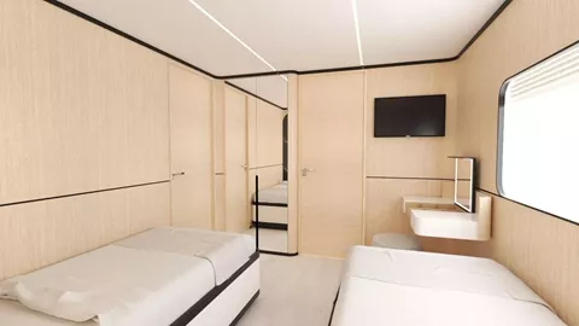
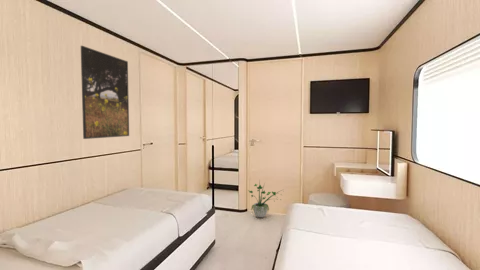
+ potted plant (265, 197)
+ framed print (107, 96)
